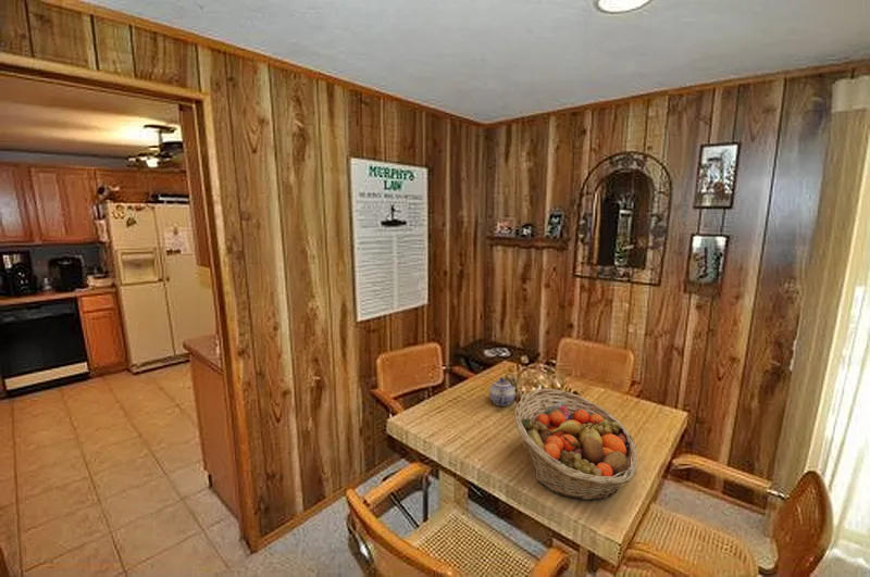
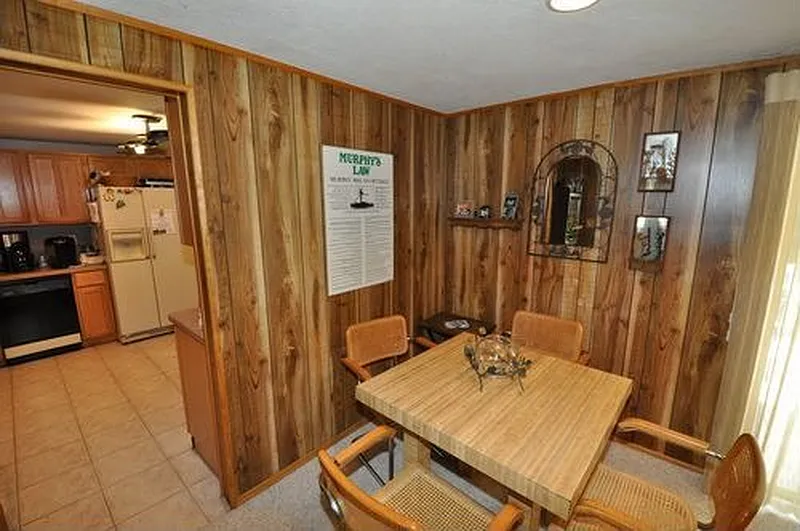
- teapot (501, 390)
- fruit basket (573, 439)
